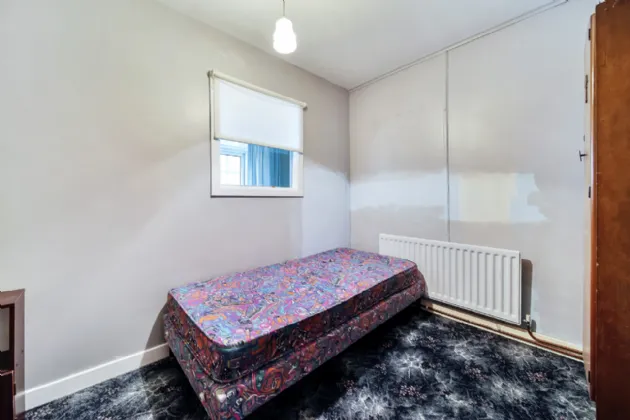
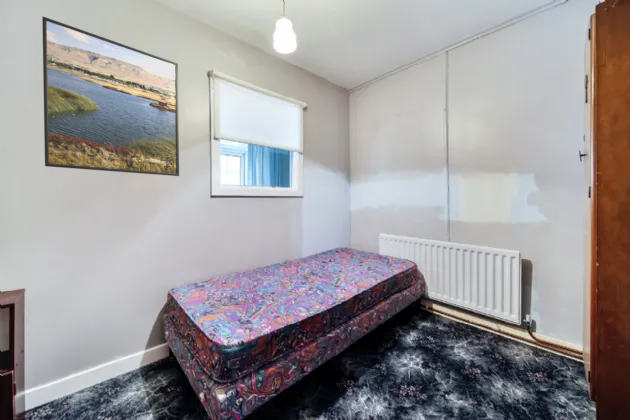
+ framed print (120, 108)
